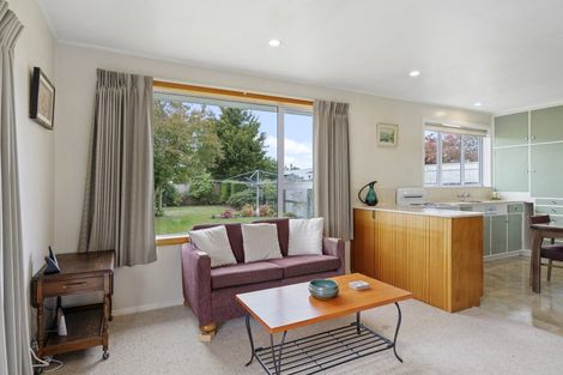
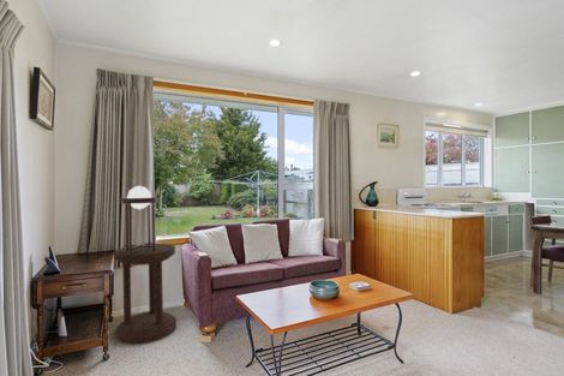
+ side table (149, 290)
+ table lamp (148, 217)
